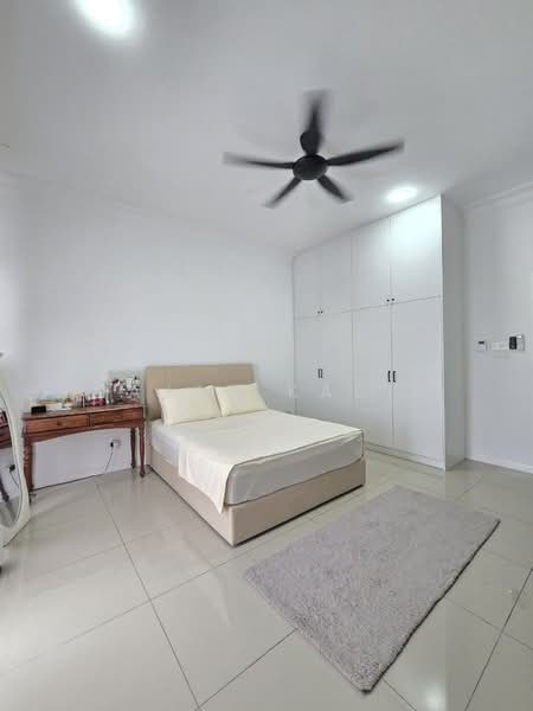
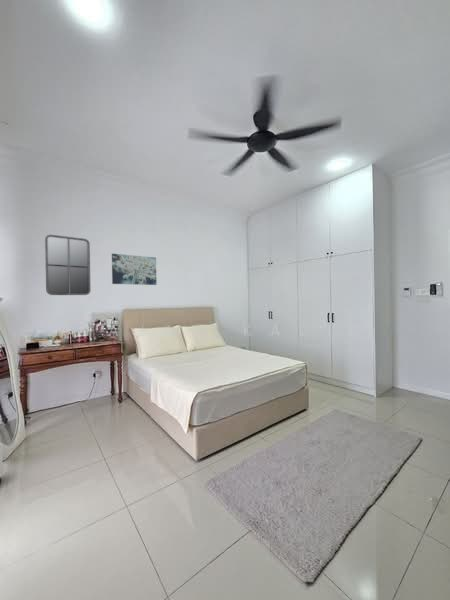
+ wall art (135, 270)
+ home mirror (68, 265)
